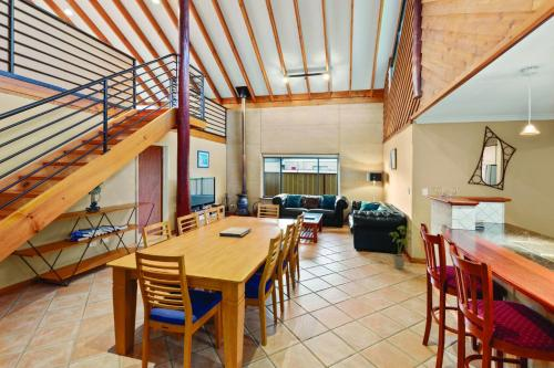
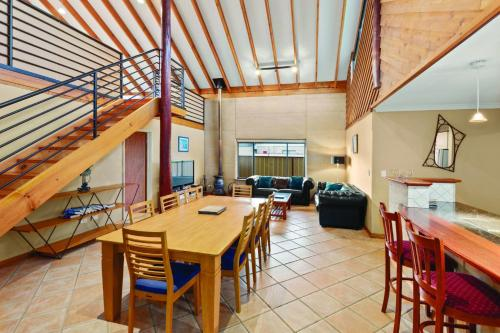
- house plant (400, 246)
